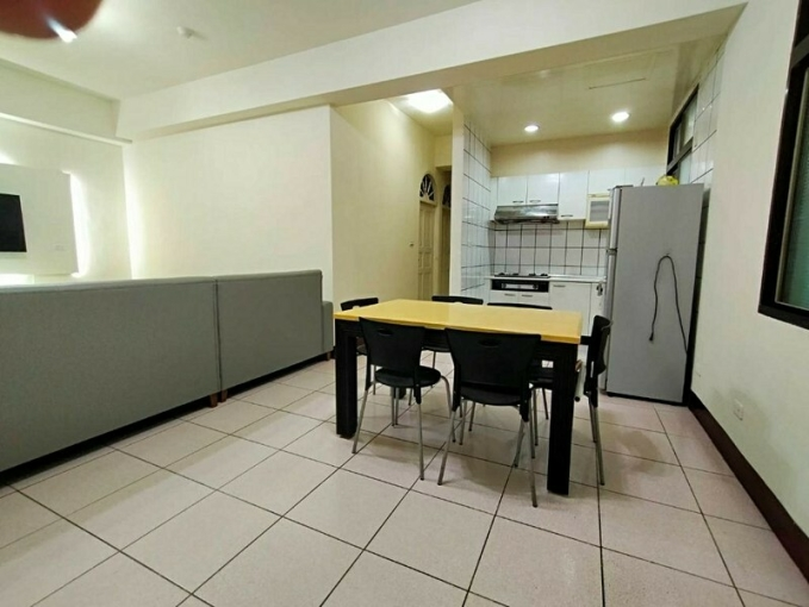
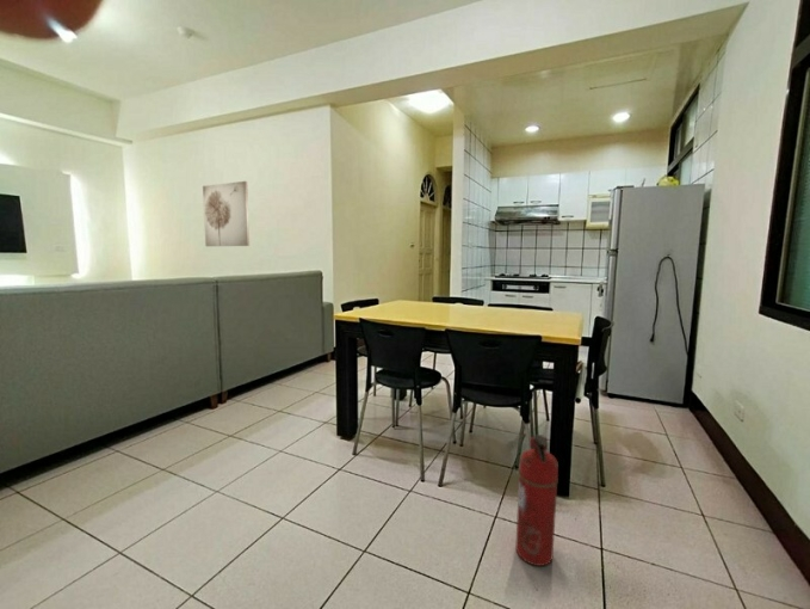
+ wall art (225, 215)
+ fire extinguisher (537, 493)
